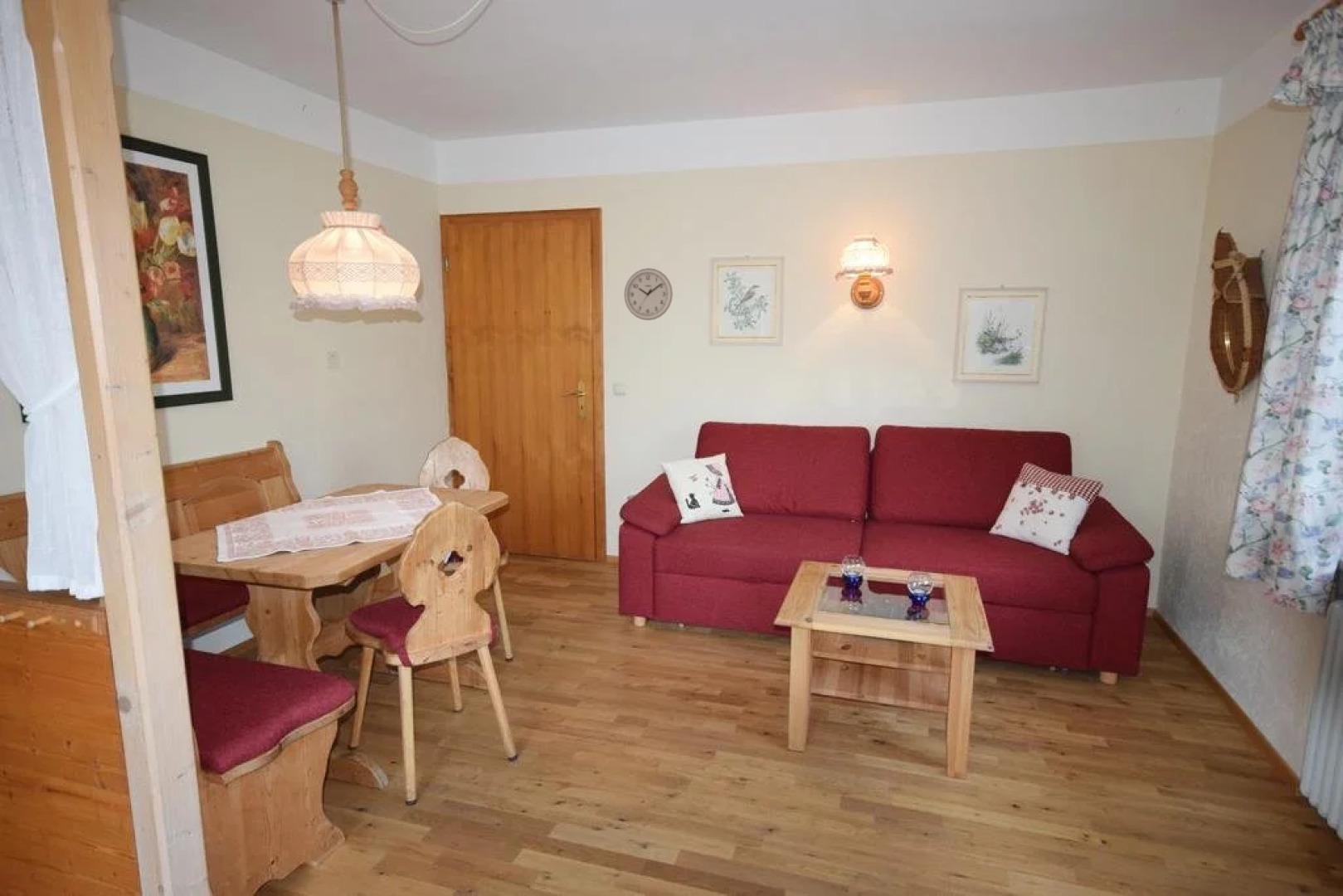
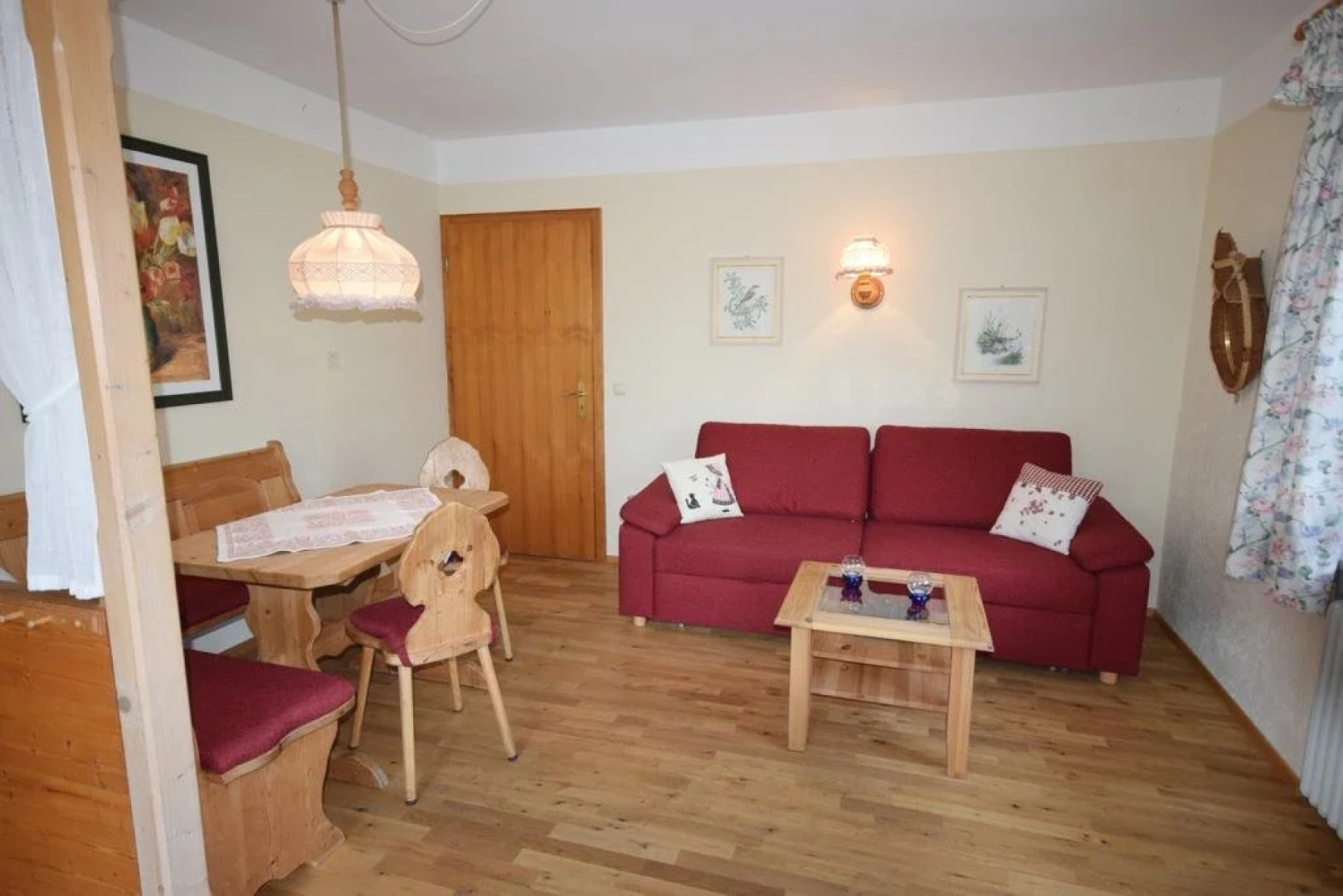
- wall clock (647, 294)
